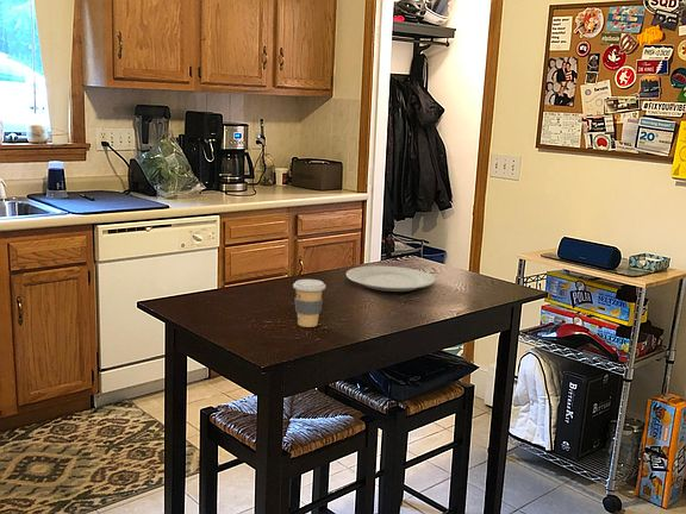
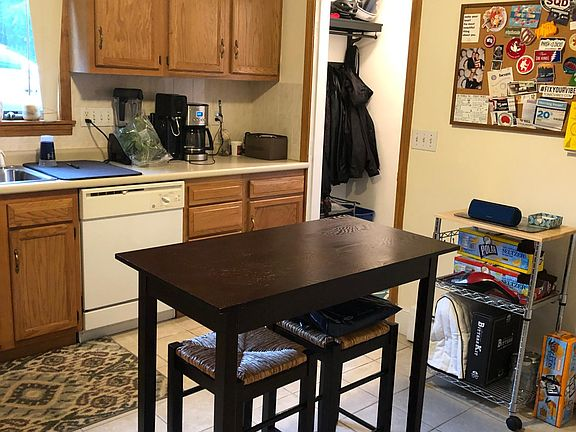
- chinaware (389, 280)
- coffee cup (308, 303)
